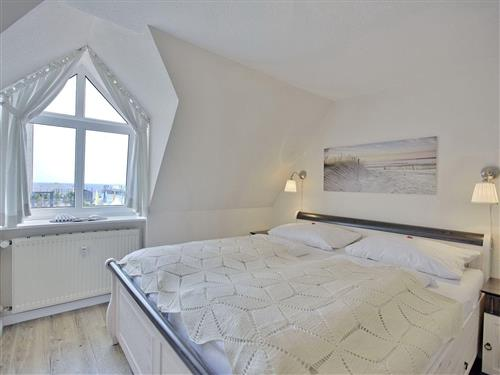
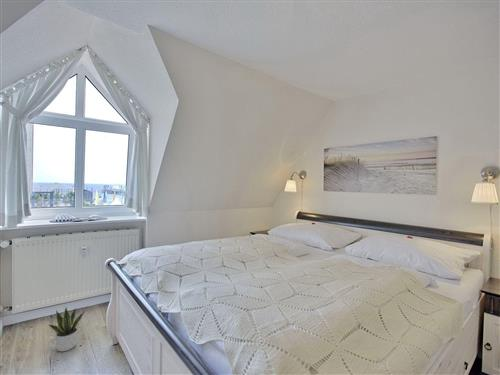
+ potted plant (67, 325)
